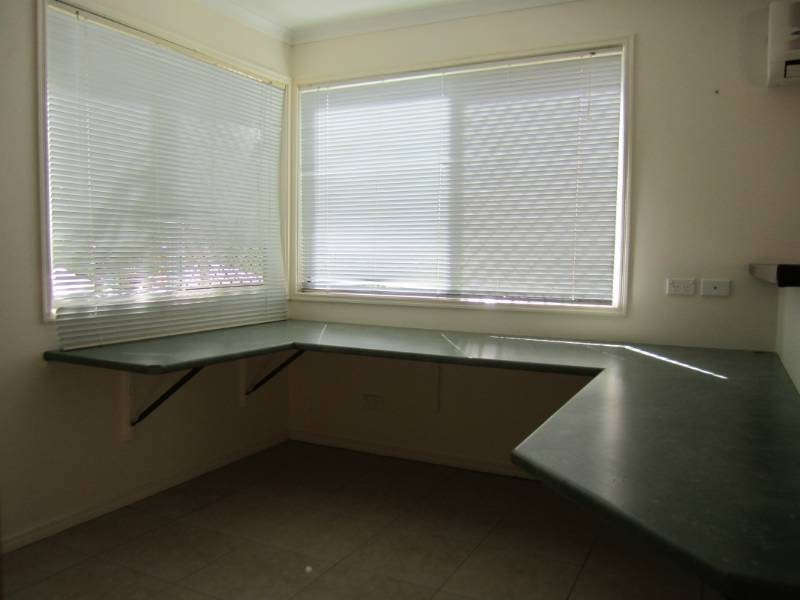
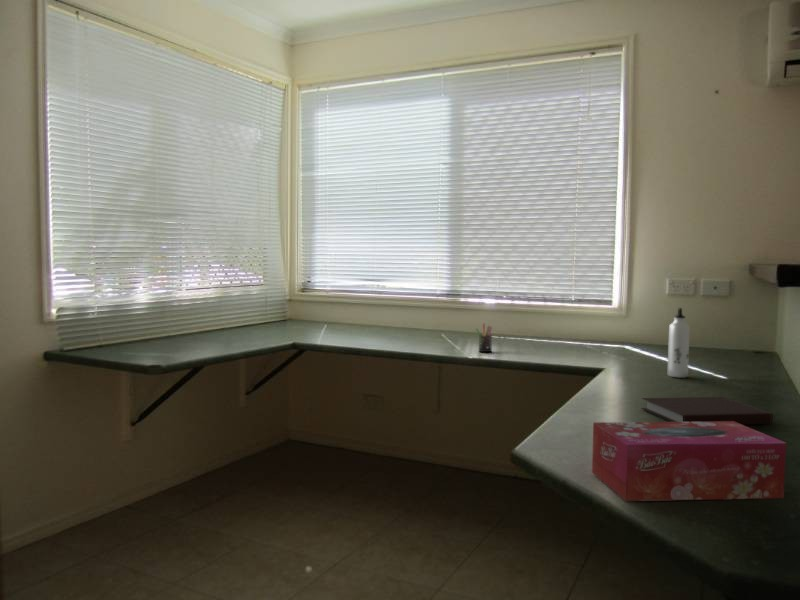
+ notebook (703, 410)
+ tissue box (683, 458)
+ water bottle (678, 342)
+ pen holder (483, 337)
